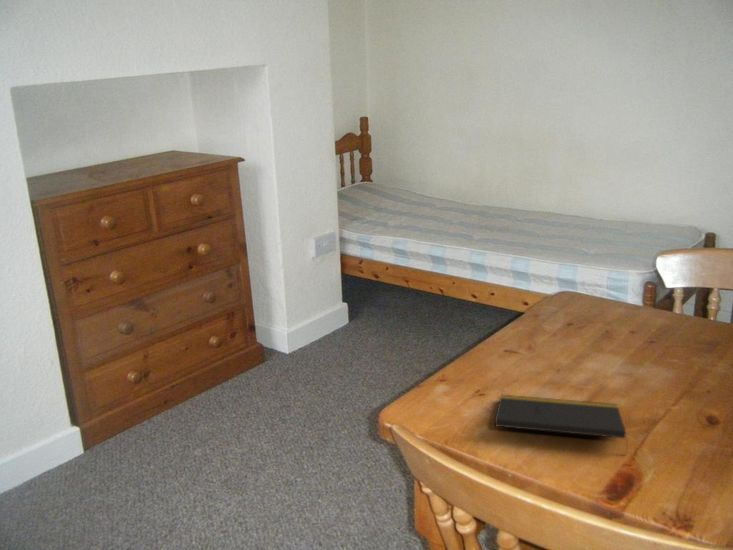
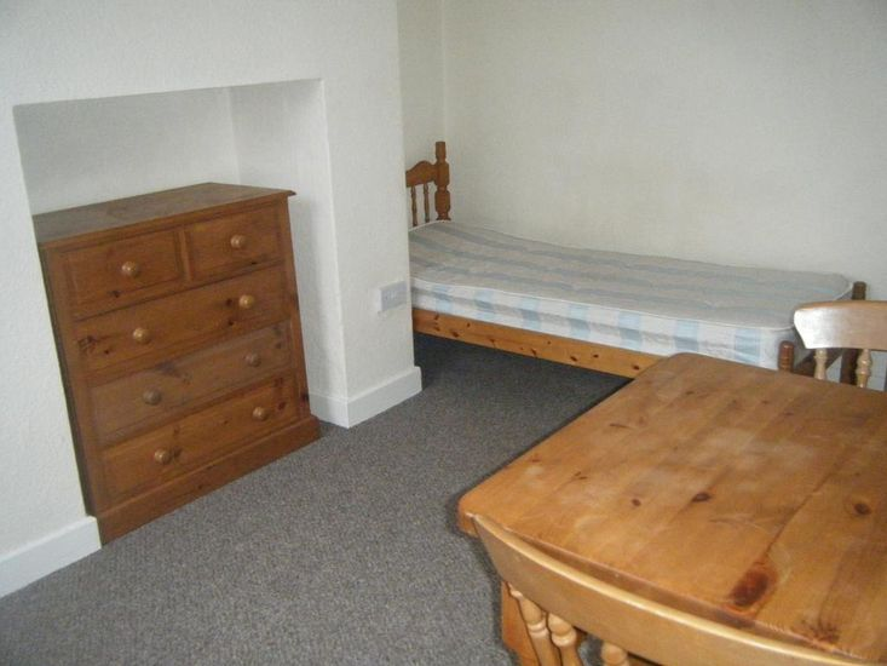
- notepad (558, 414)
